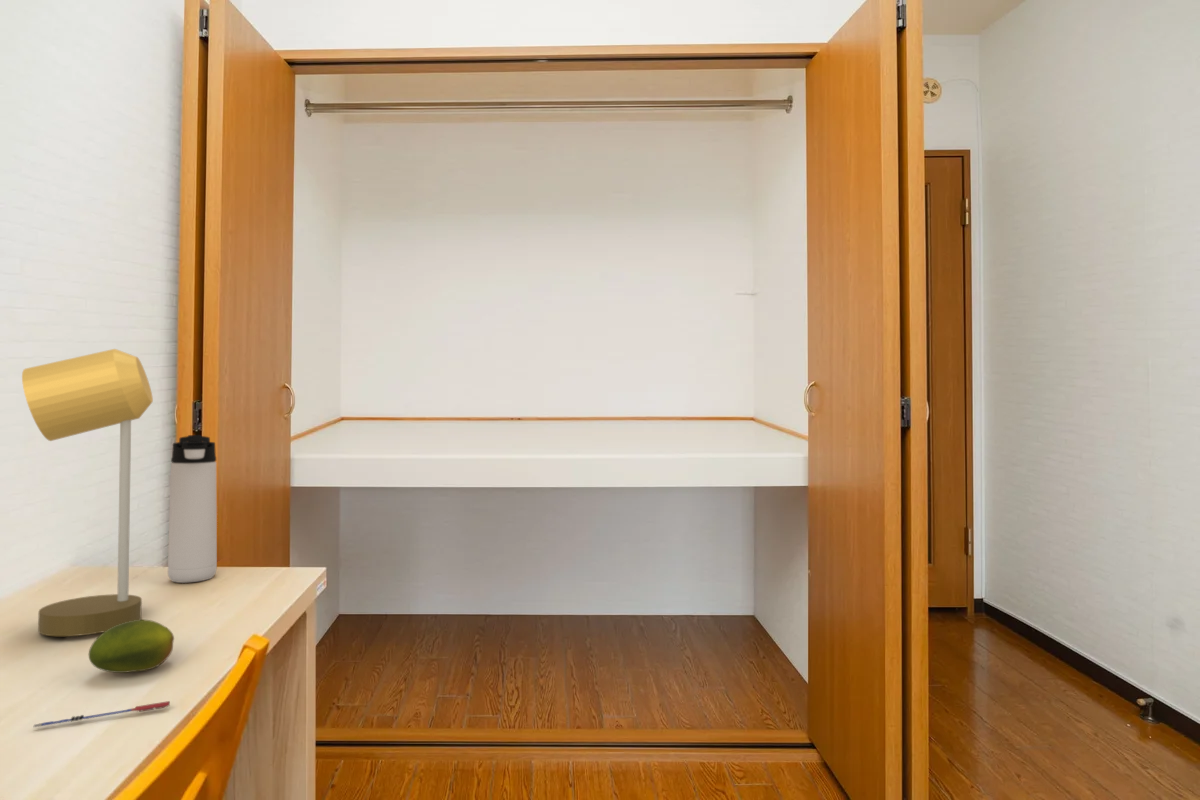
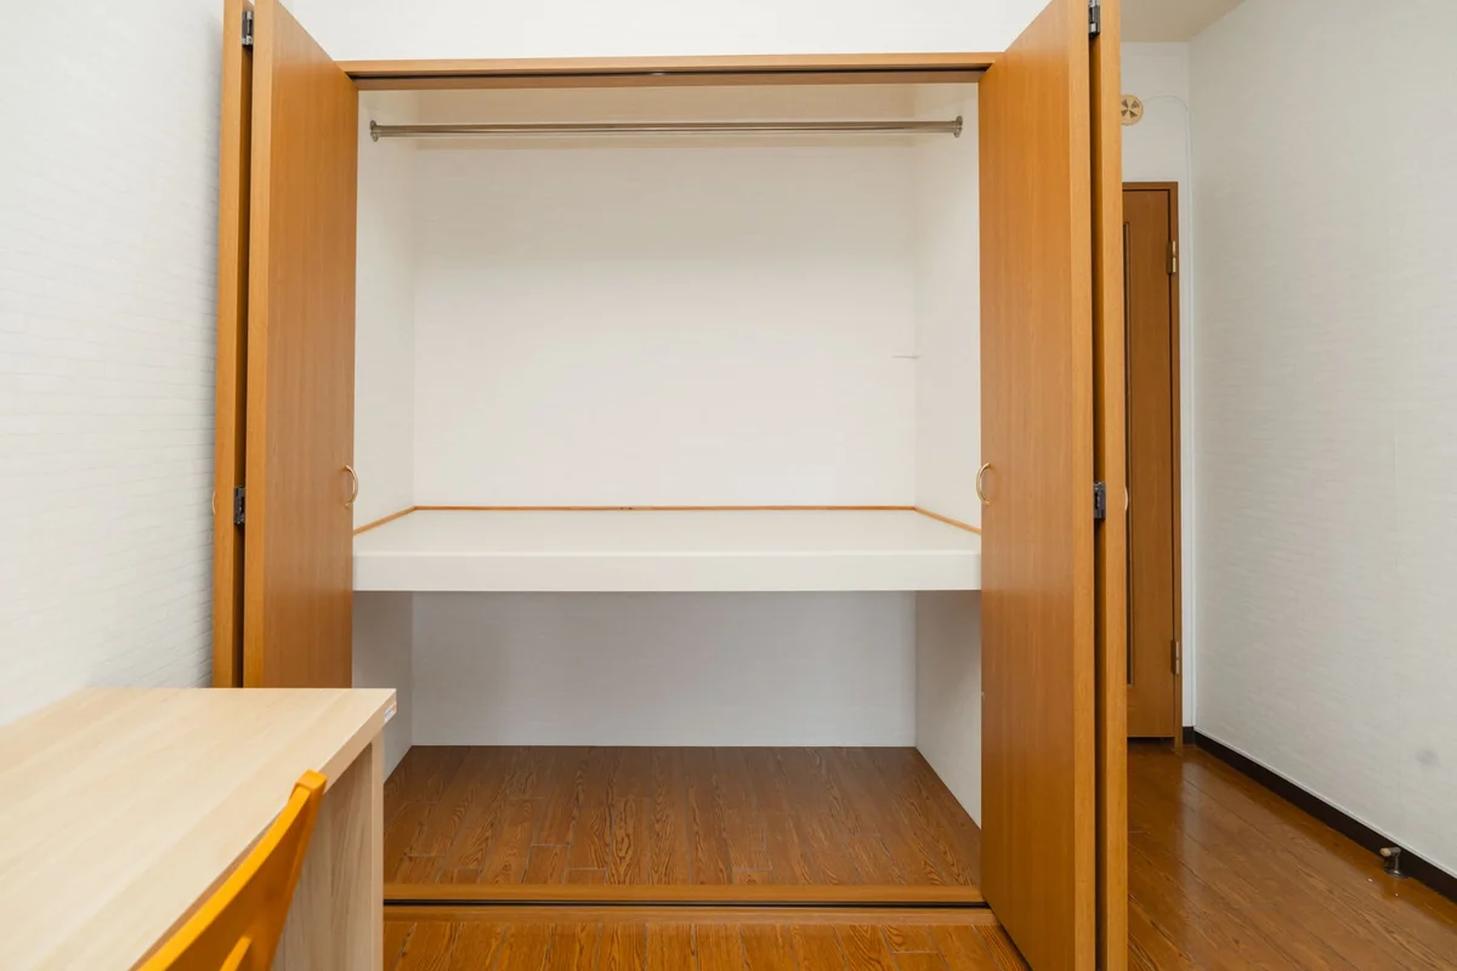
- desk lamp (119, 484)
- thermos bottle (193, 507)
- fruit (132, 646)
- pen (104, 713)
